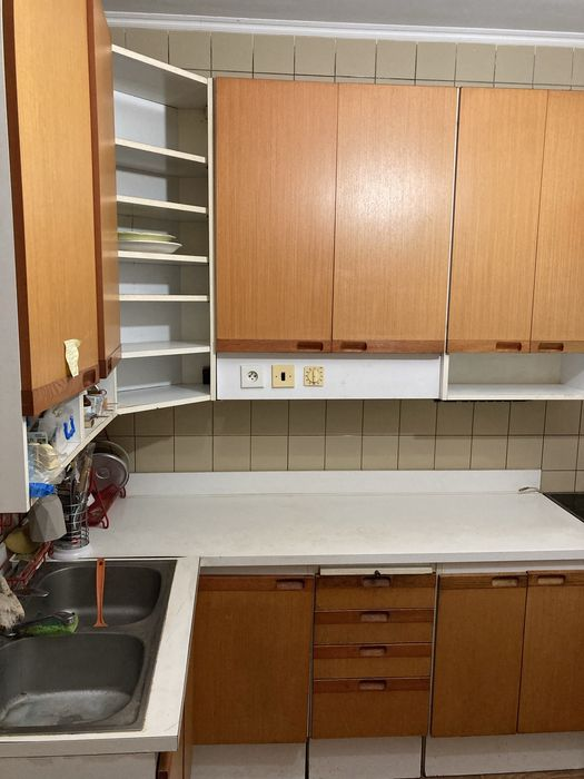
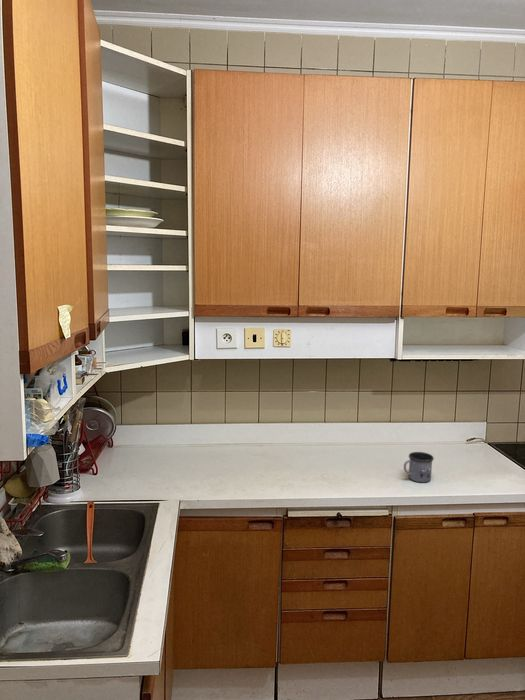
+ mug (417, 467)
